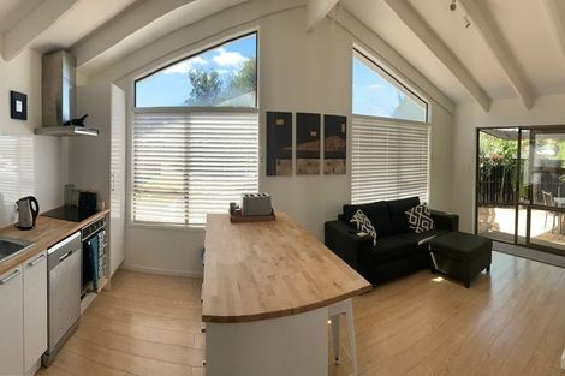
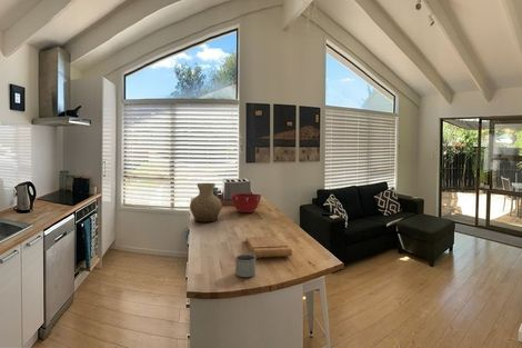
+ mug (245, 265)
+ cutting board (267, 246)
+ vase (205, 201)
+ mixing bowl (245, 202)
